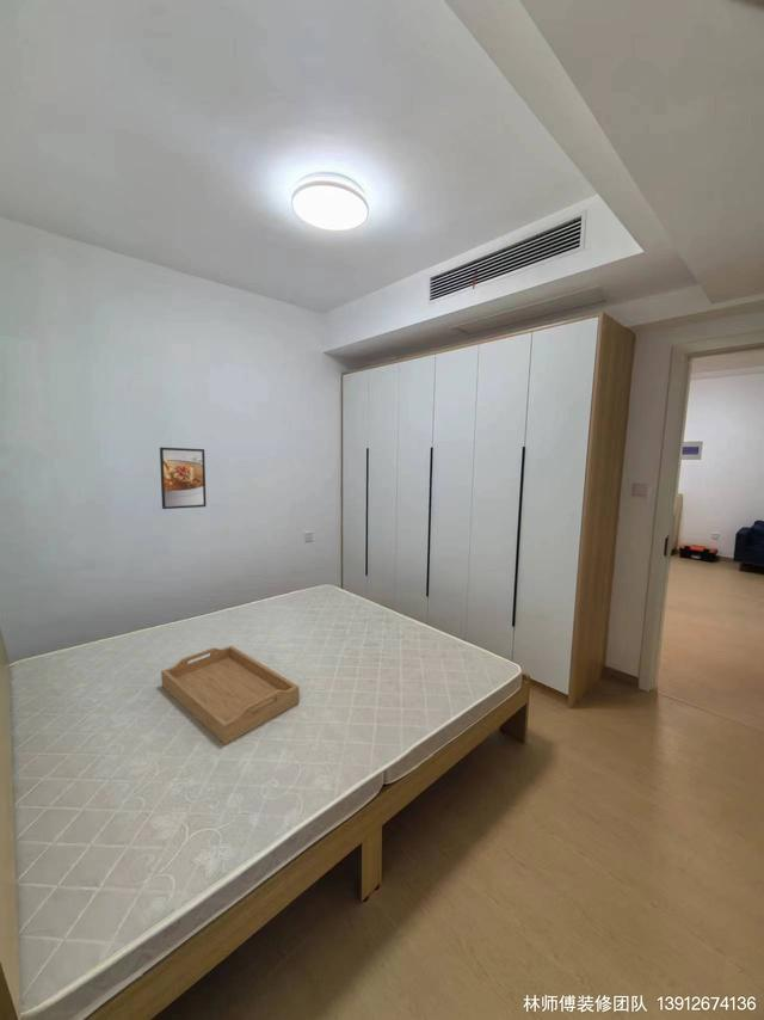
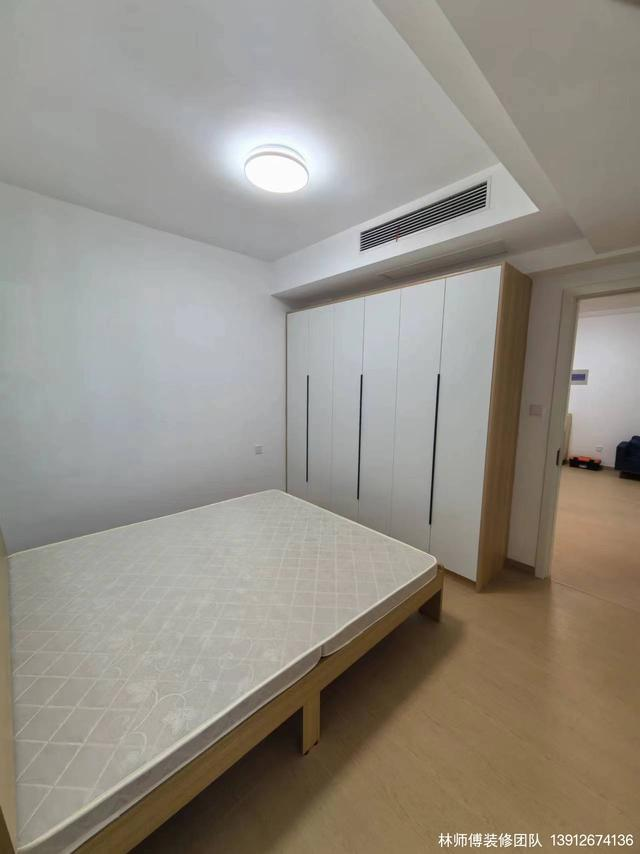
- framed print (184, 478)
- serving tray (228, 683)
